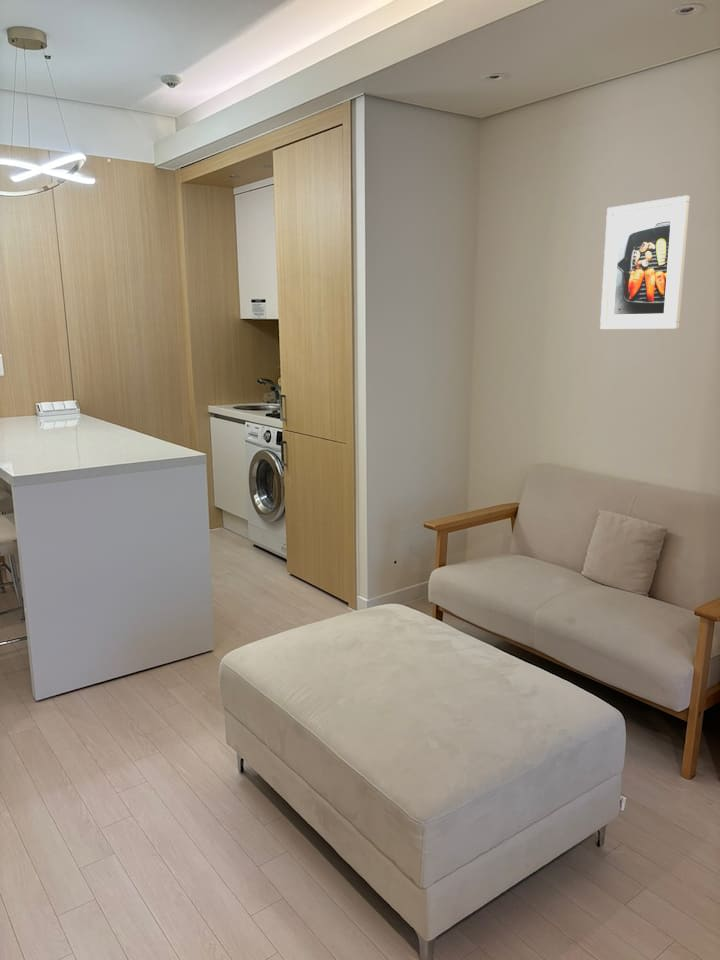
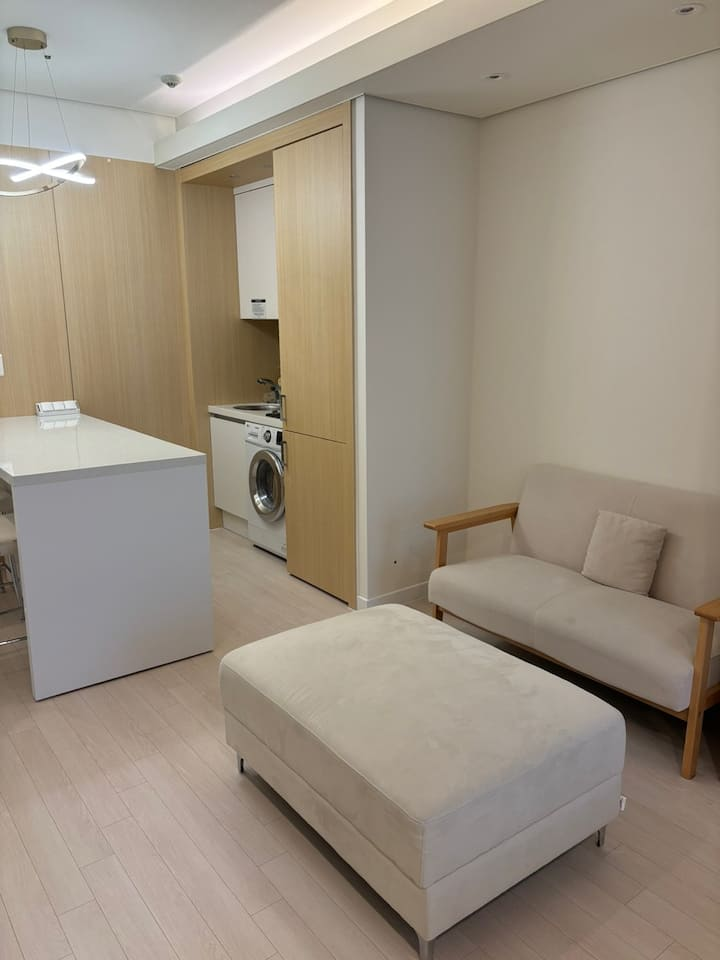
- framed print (642, 266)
